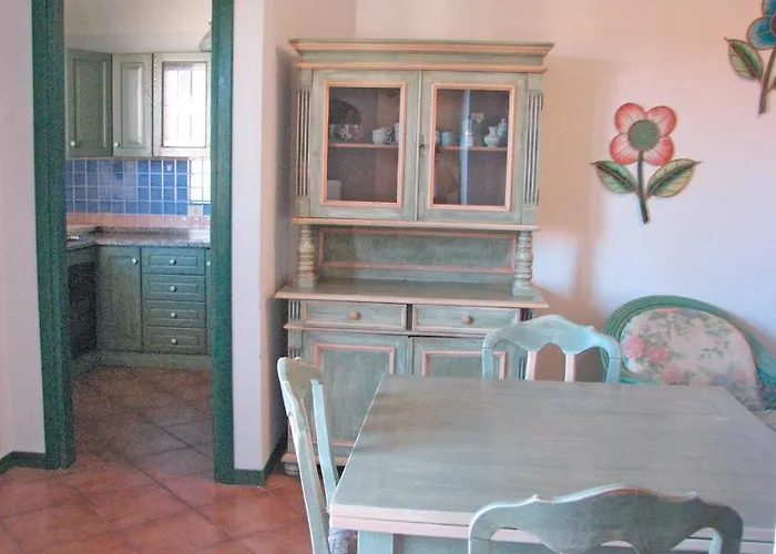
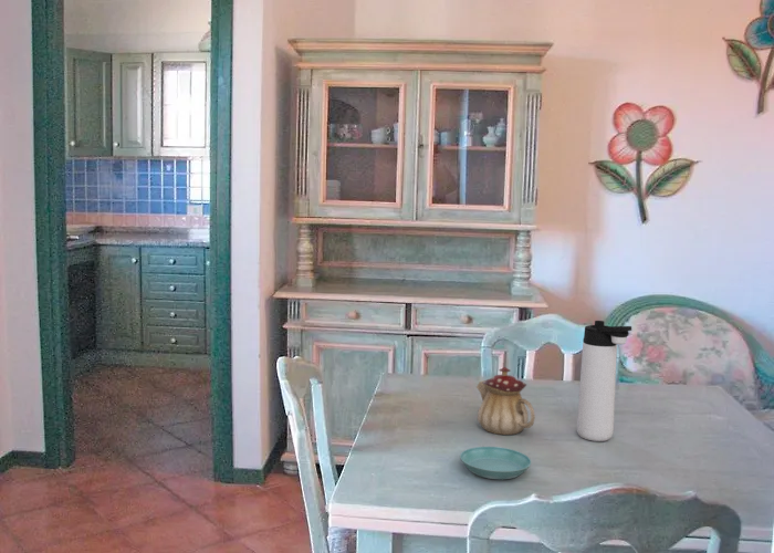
+ saucer (494, 463)
+ teapot (505, 398)
+ thermos bottle (604, 380)
